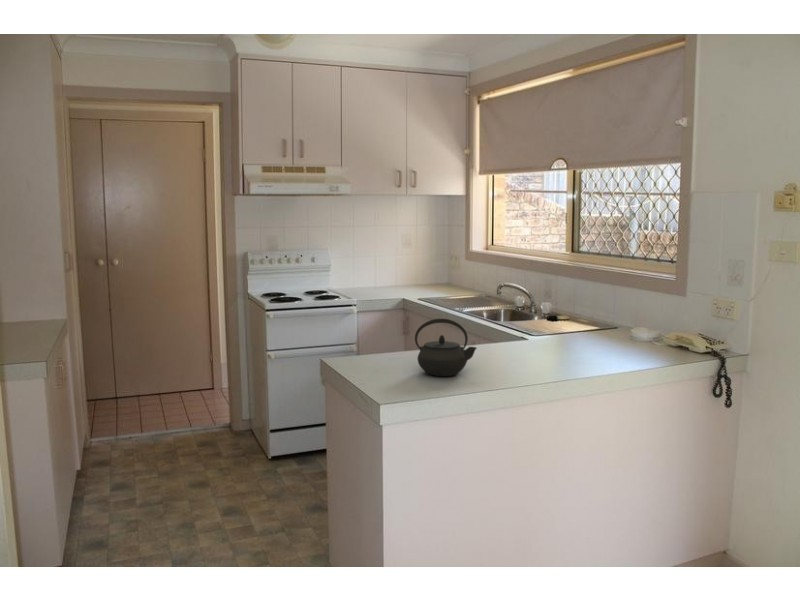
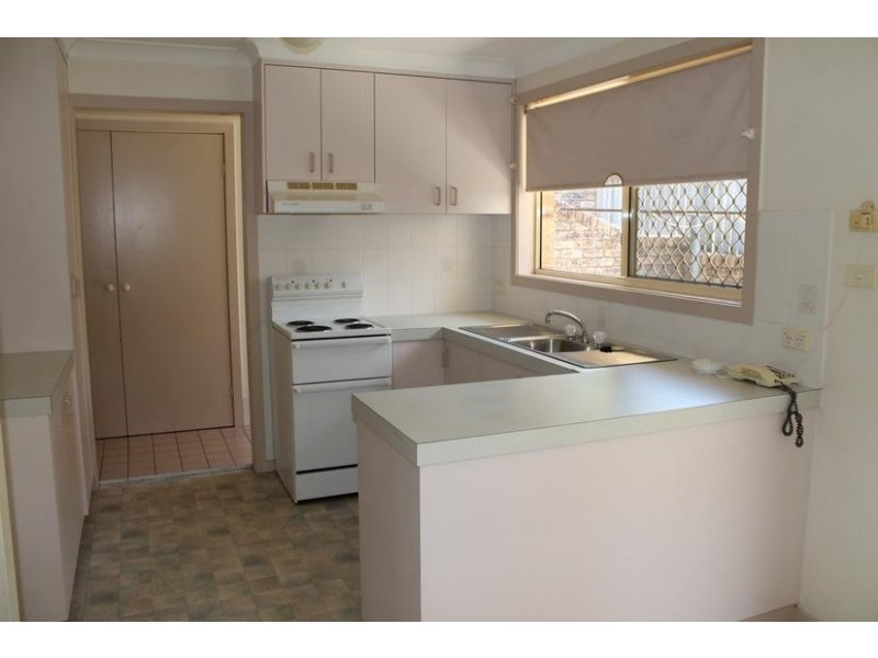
- kettle (445, 346)
